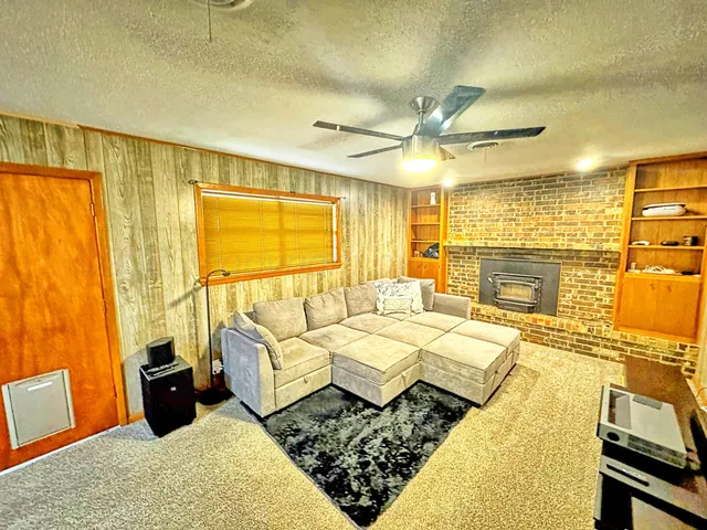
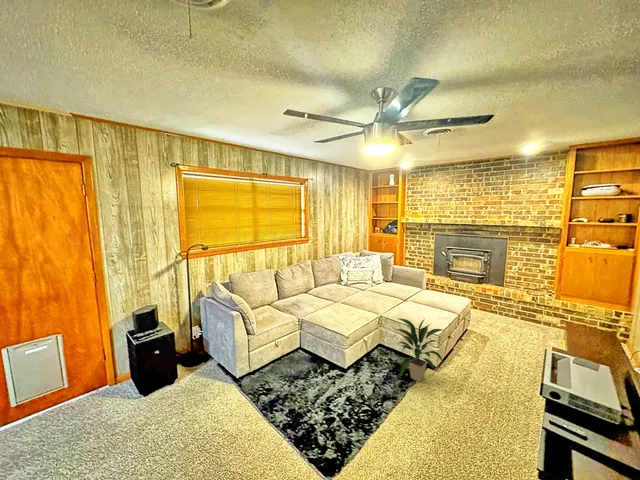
+ indoor plant (416, 348)
